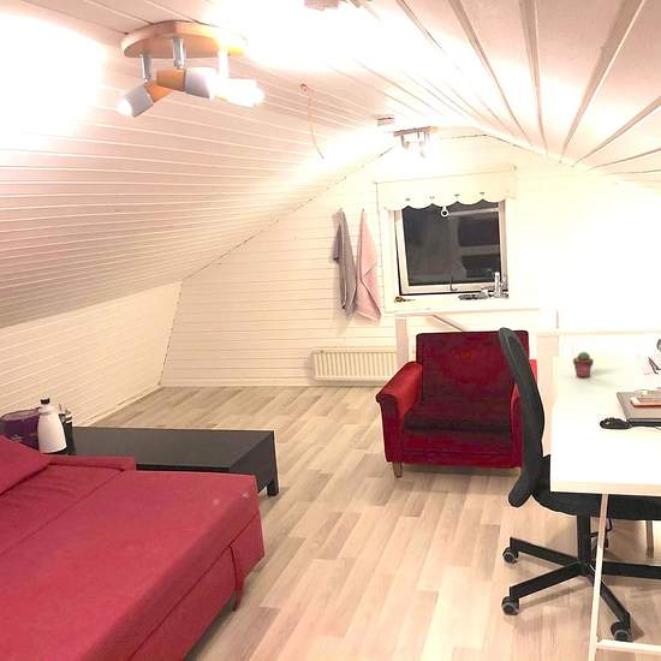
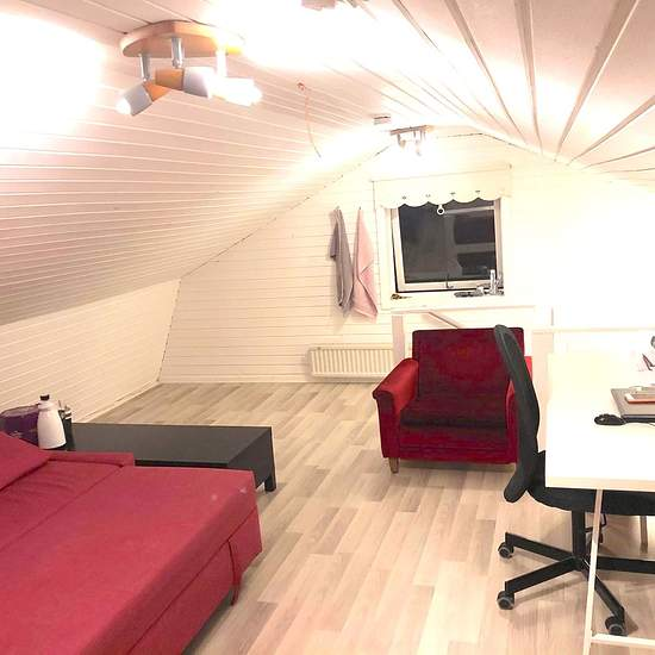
- potted succulent (583, 364)
